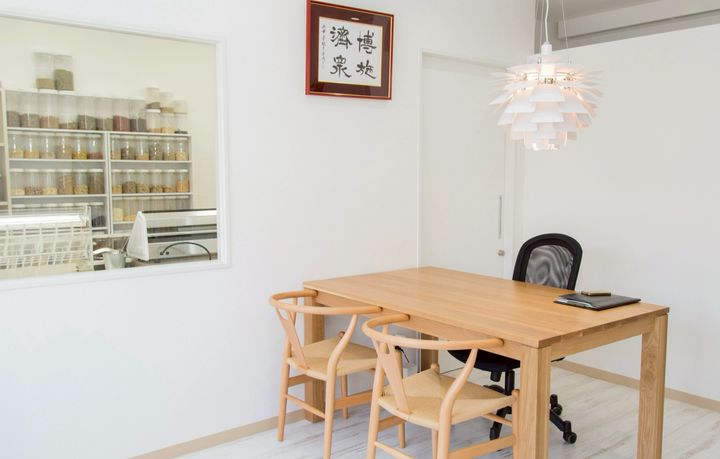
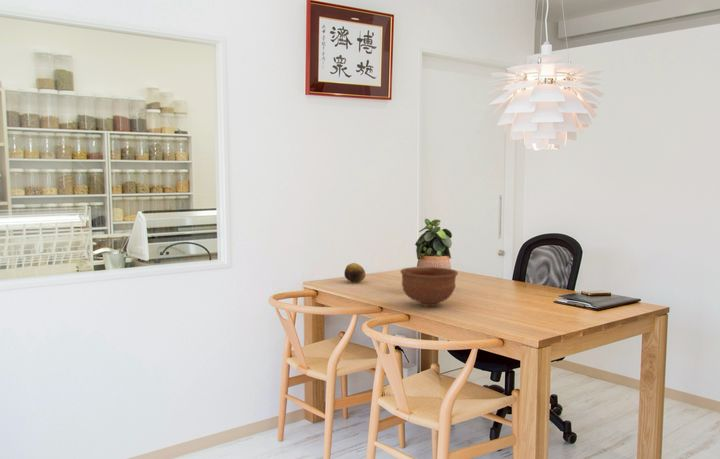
+ fruit (354, 272)
+ potted plant (434, 254)
+ bowl (428, 287)
